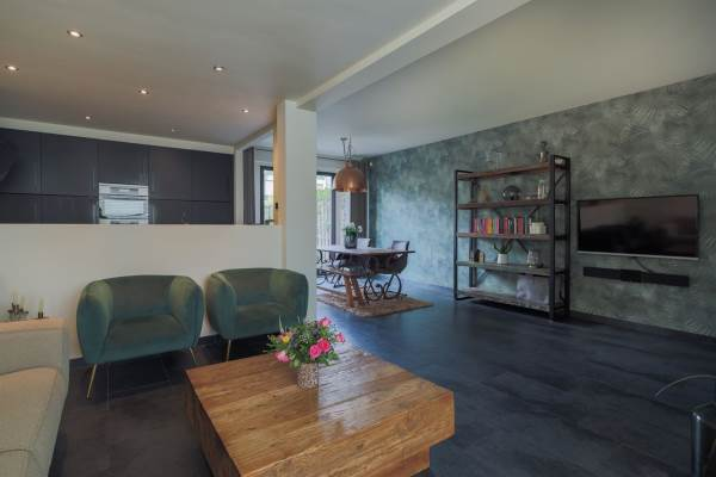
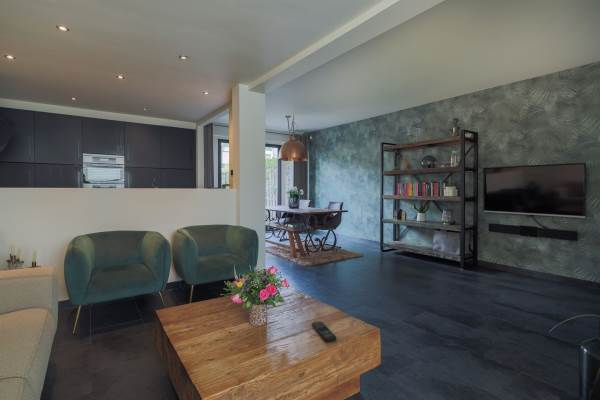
+ remote control (323, 330)
